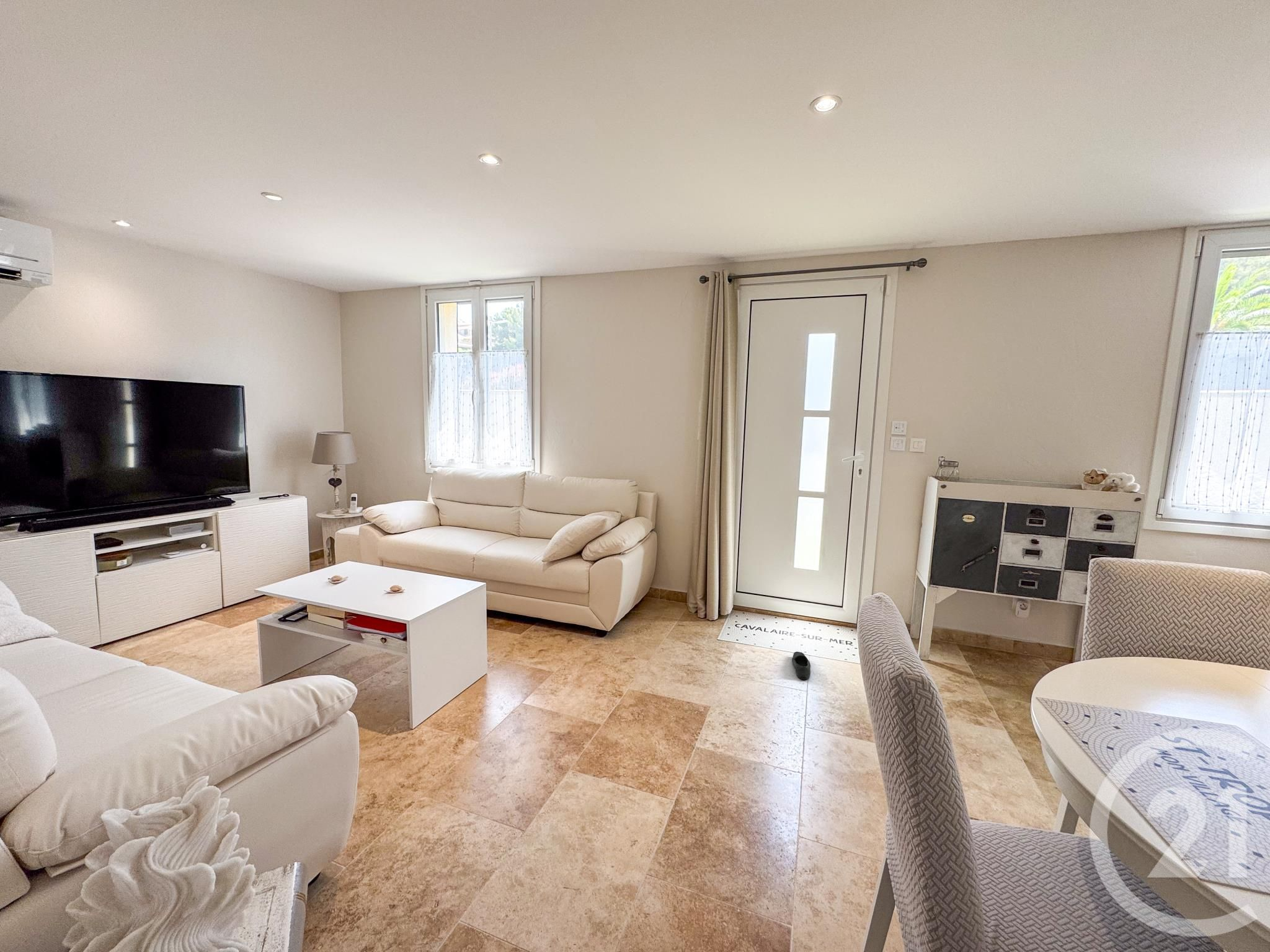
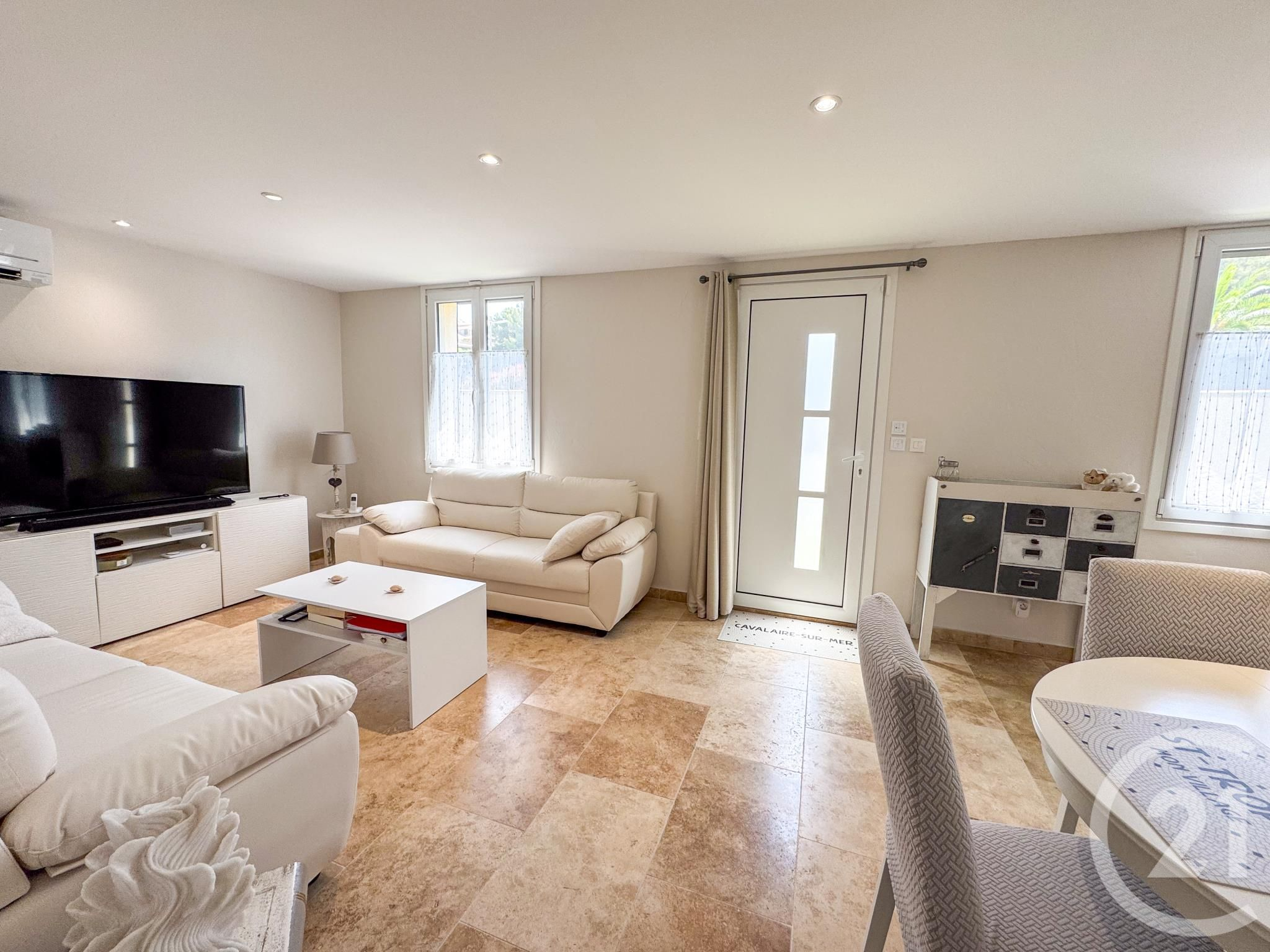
- shoe (801, 662)
